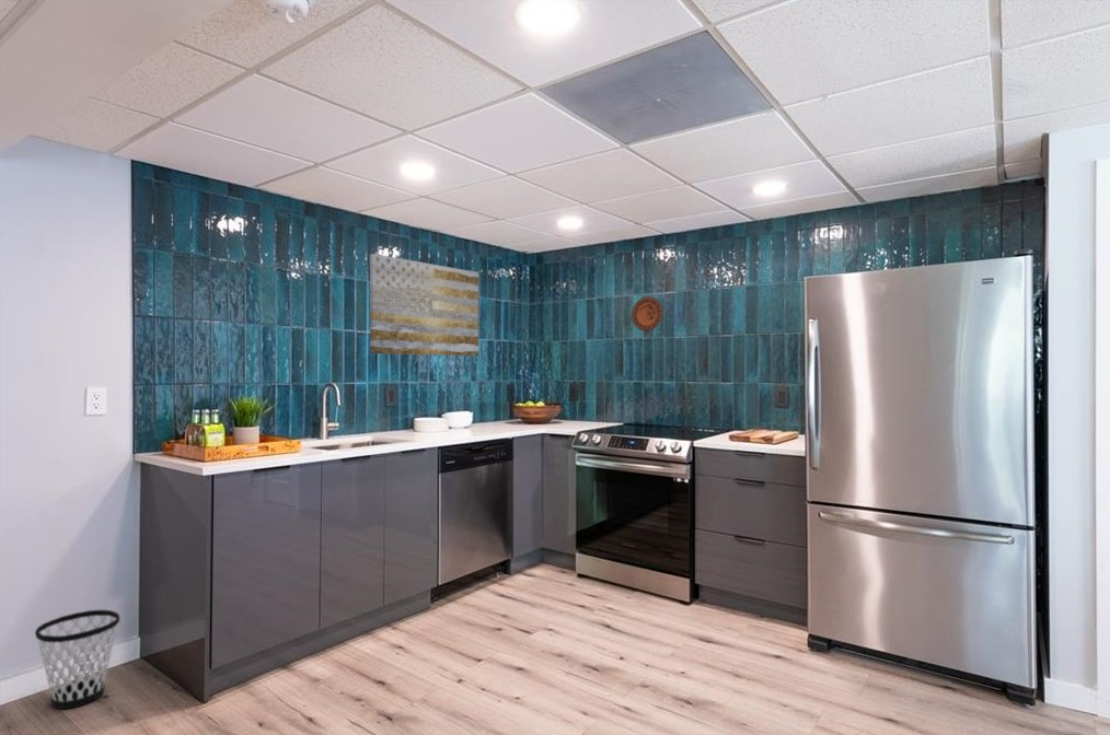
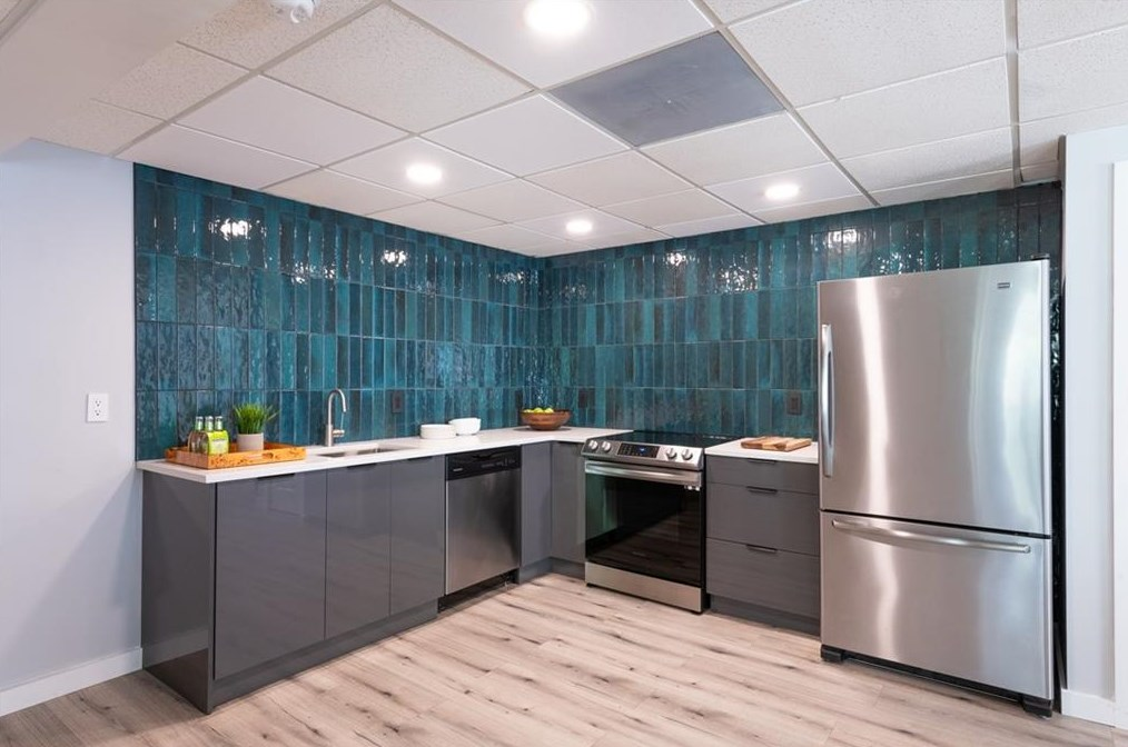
- decorative plate (647, 314)
- wastebasket (78, 660)
- wall art (429, 308)
